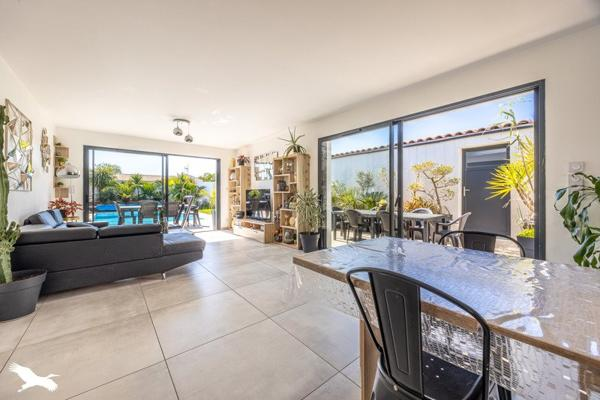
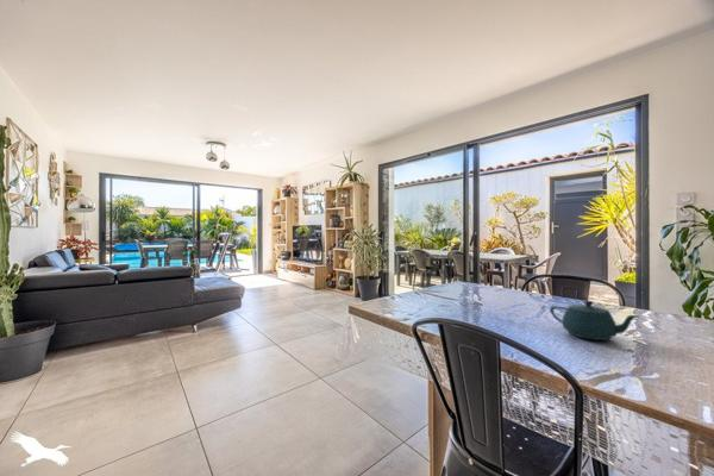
+ teapot (590, 318)
